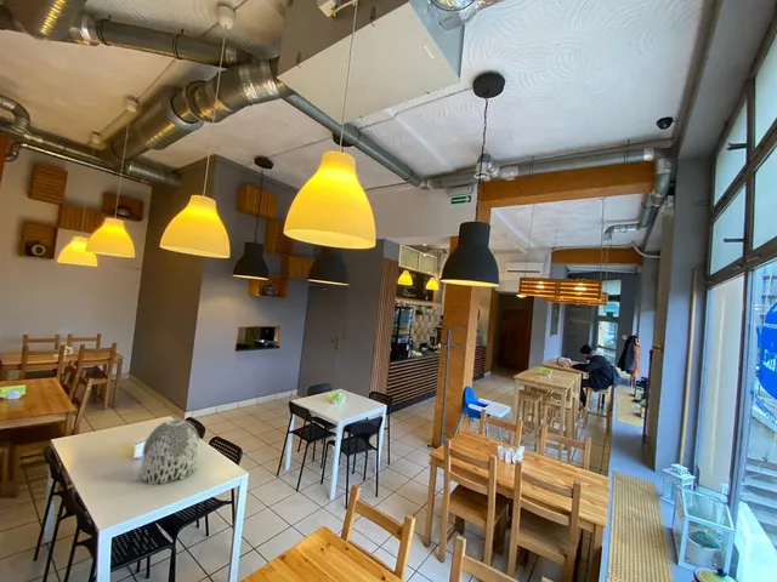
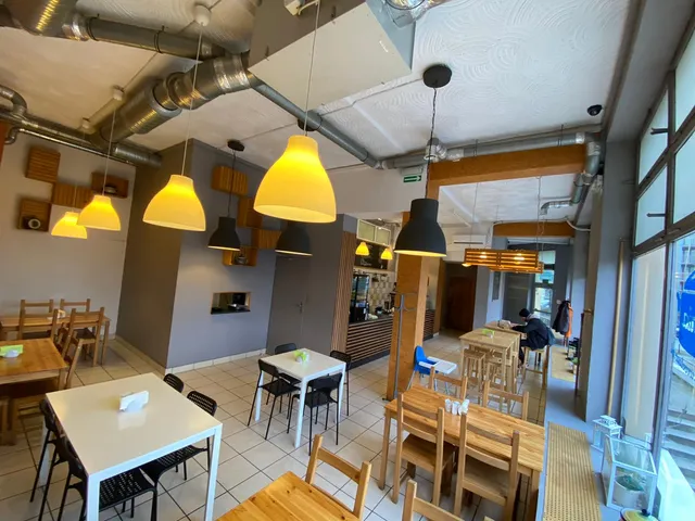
- vase (172, 446)
